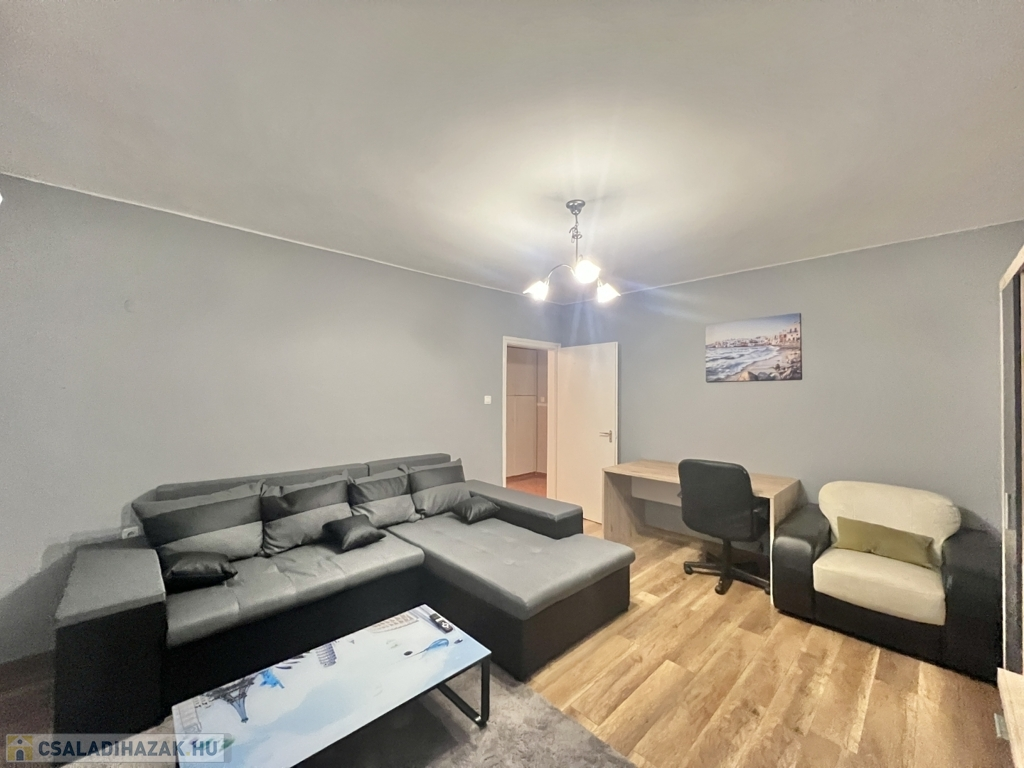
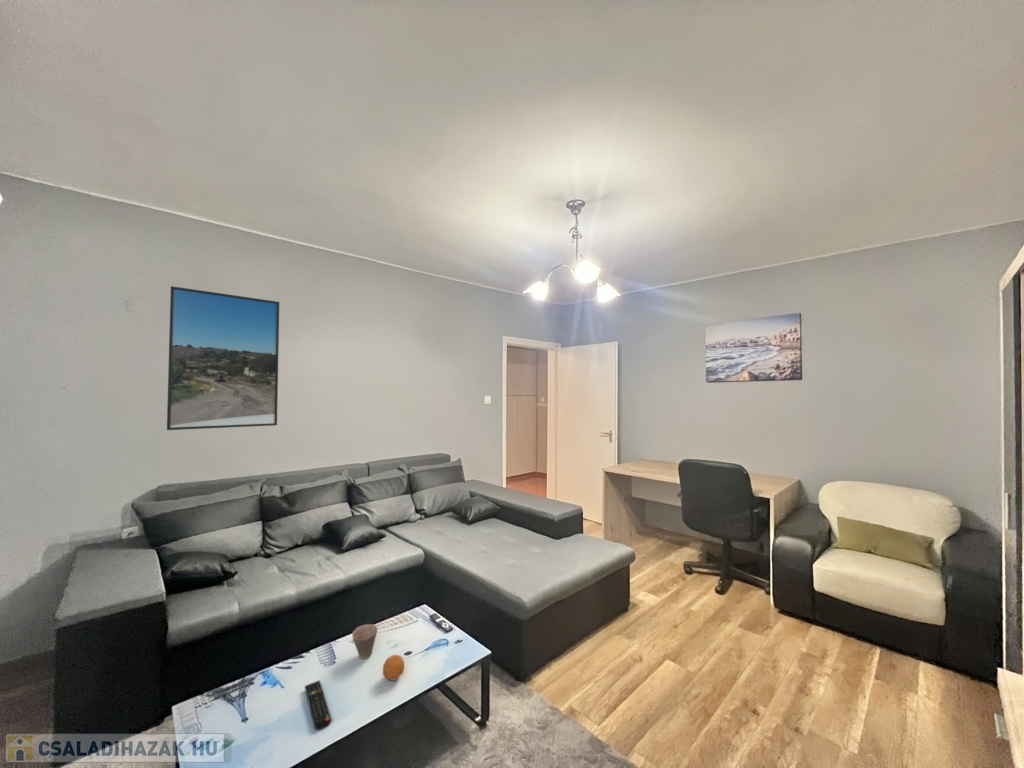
+ fruit (393, 667)
+ remote control (317, 704)
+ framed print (227, 360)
+ cup (364, 643)
